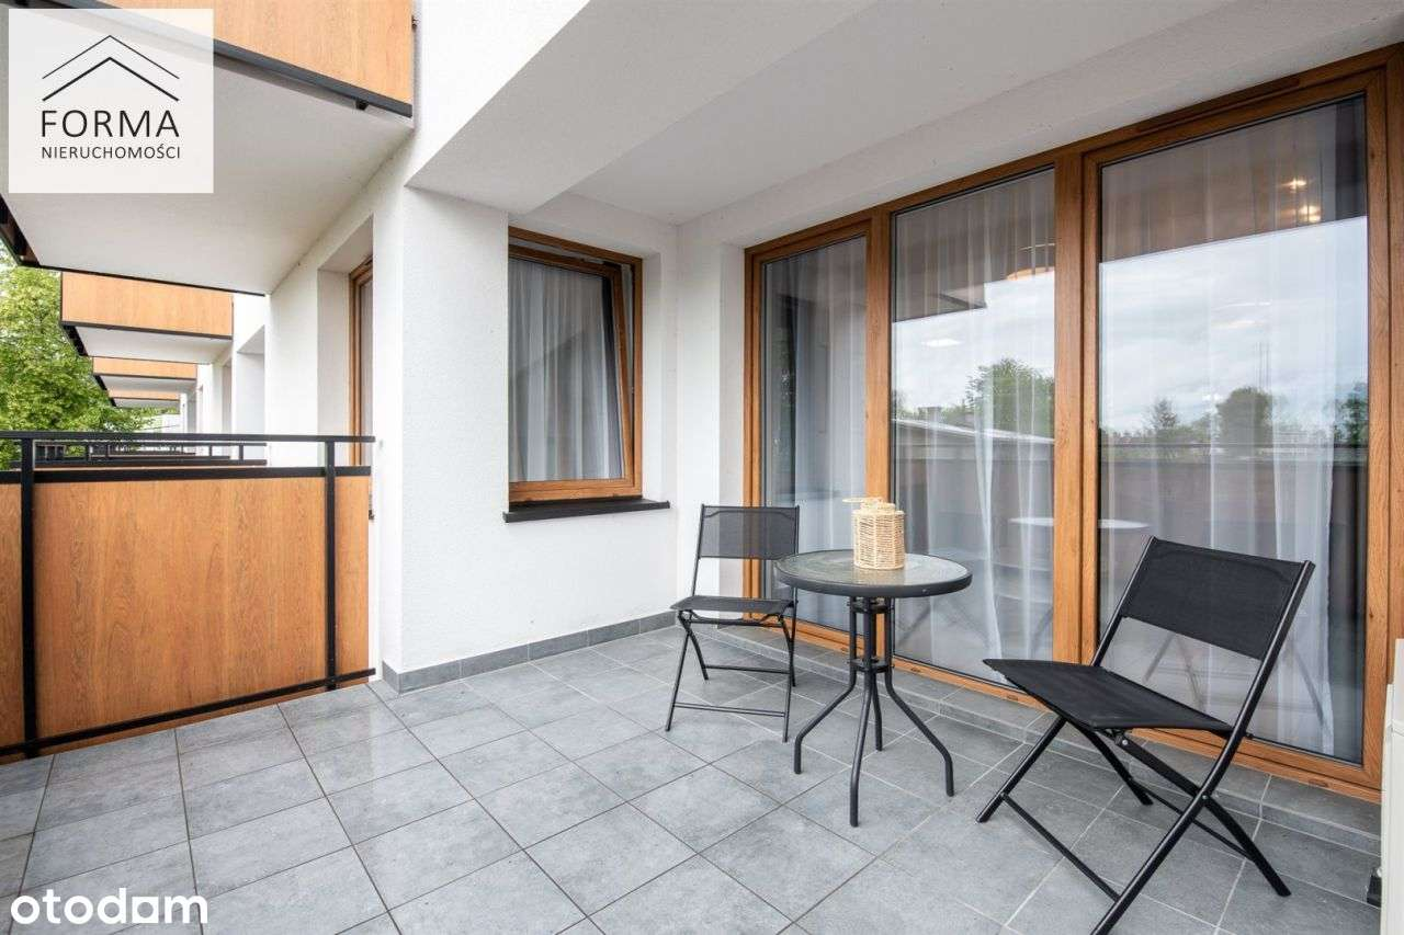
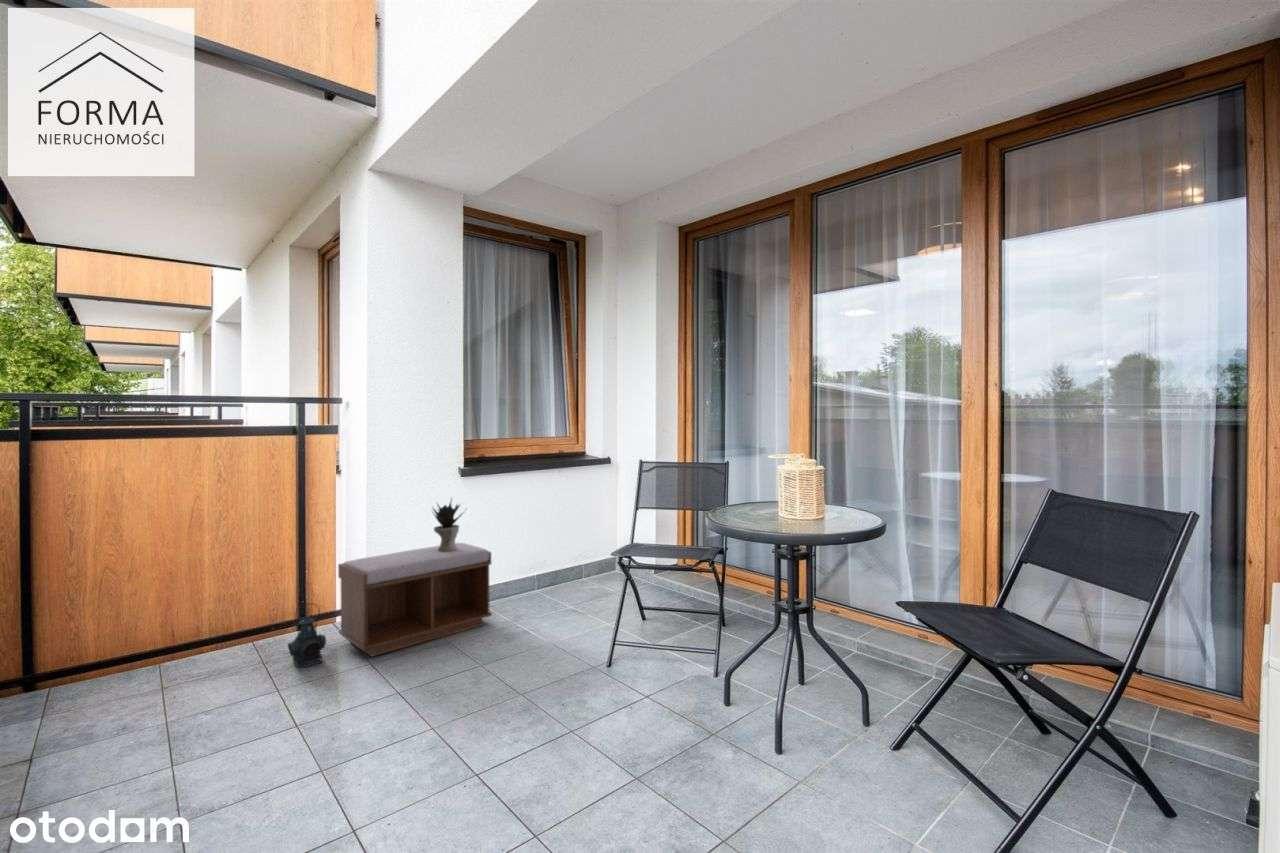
+ potted plant (447, 523)
+ lantern (307, 633)
+ bench (418, 593)
